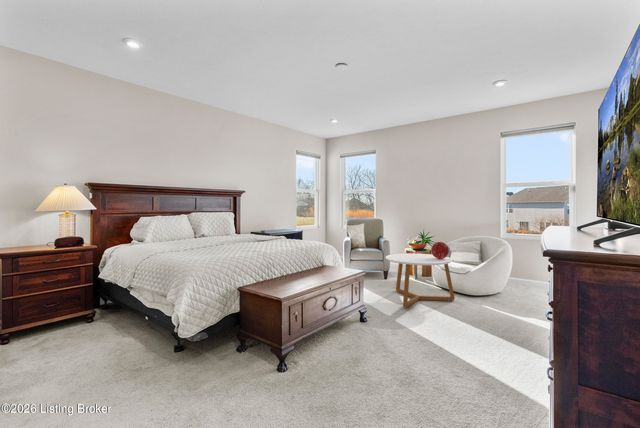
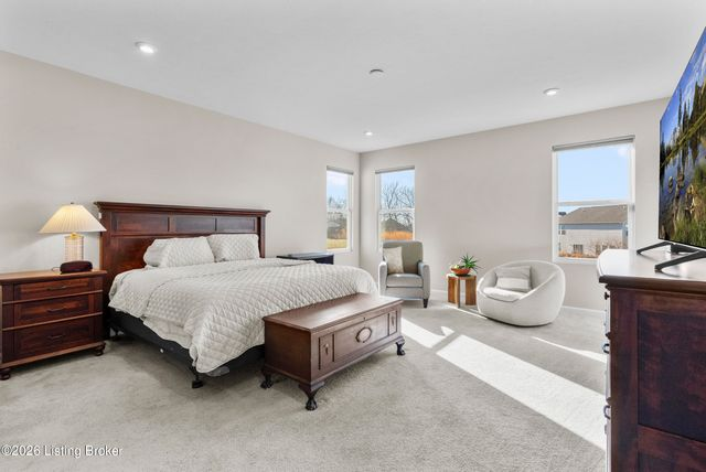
- coffee table (408, 278)
- decorative orb (440, 250)
